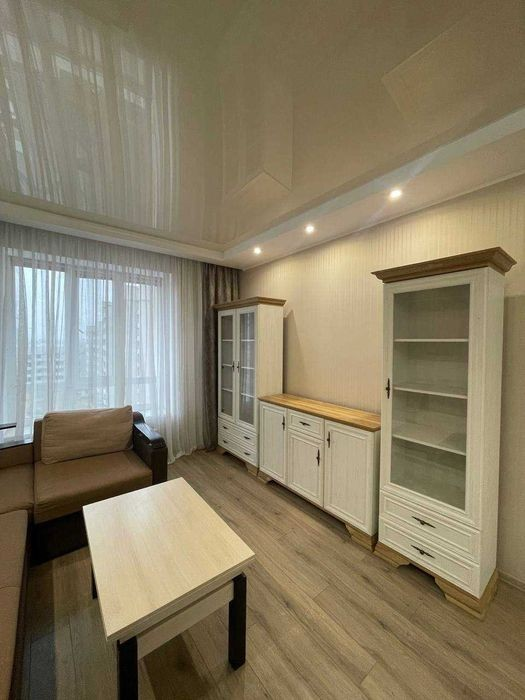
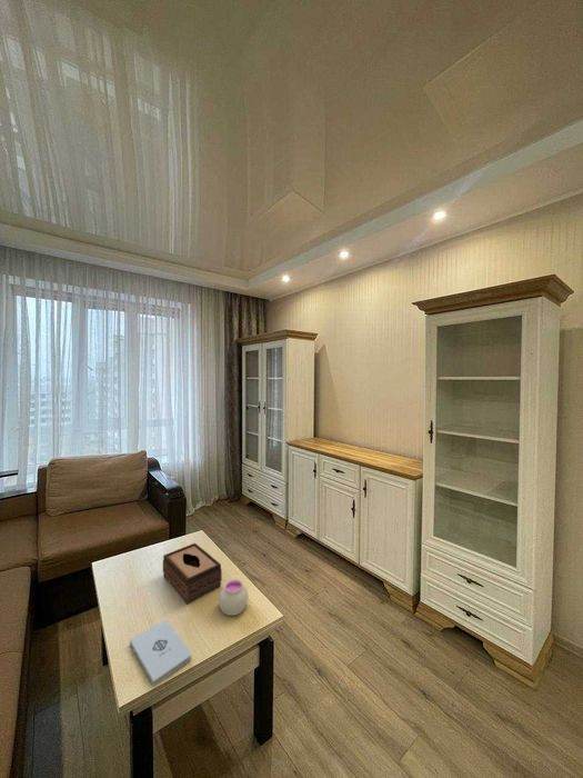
+ jar (233, 596)
+ notepad (160, 649)
+ tissue box (191, 570)
